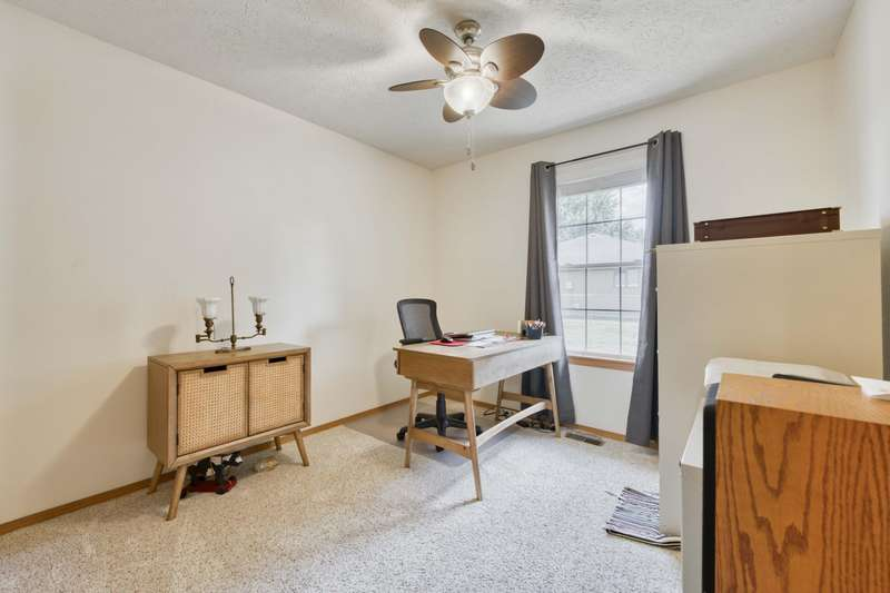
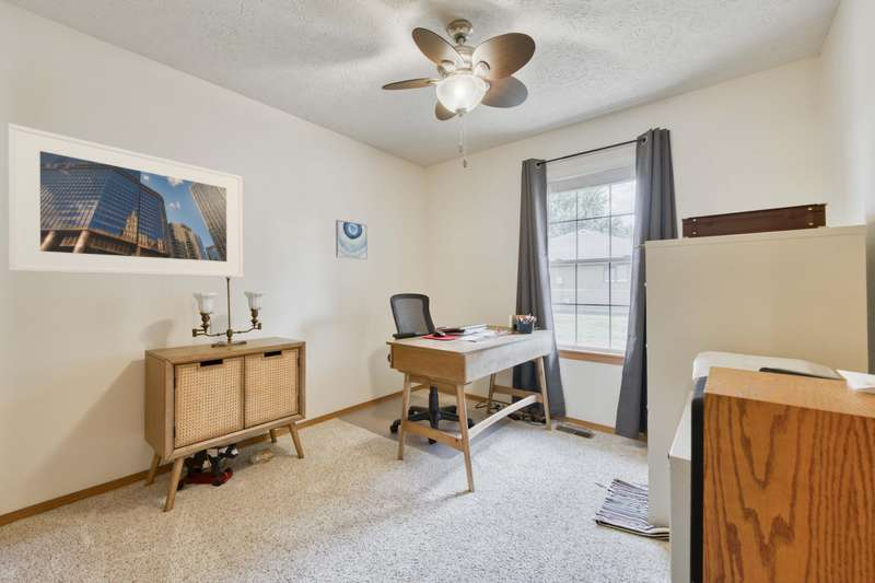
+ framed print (147, 214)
+ wall art (352, 240)
